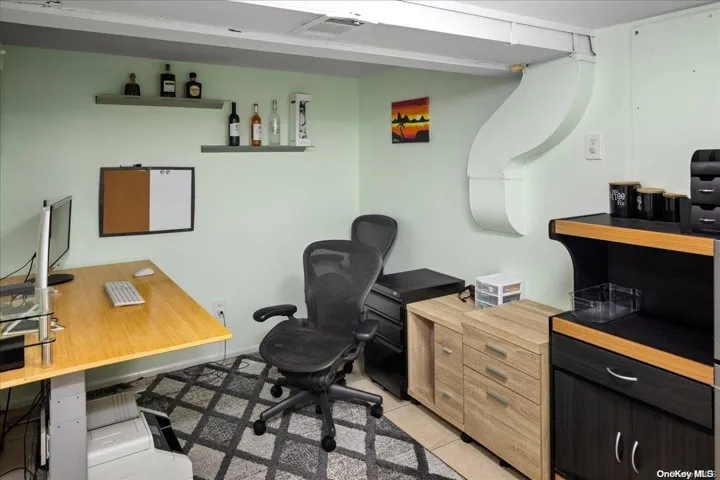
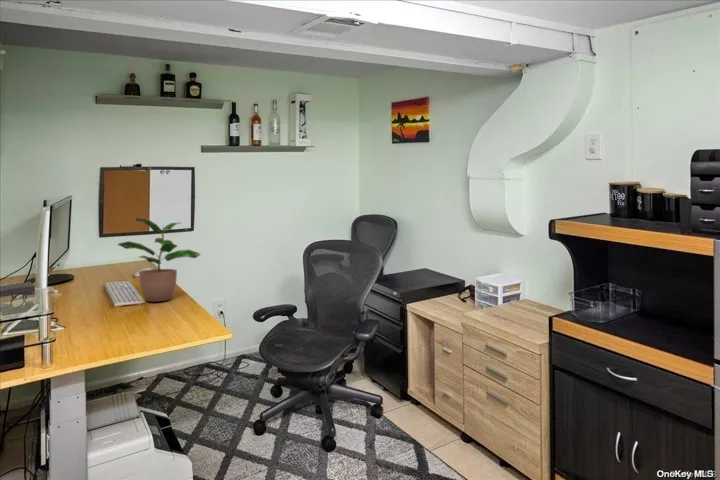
+ potted plant (159, 258)
